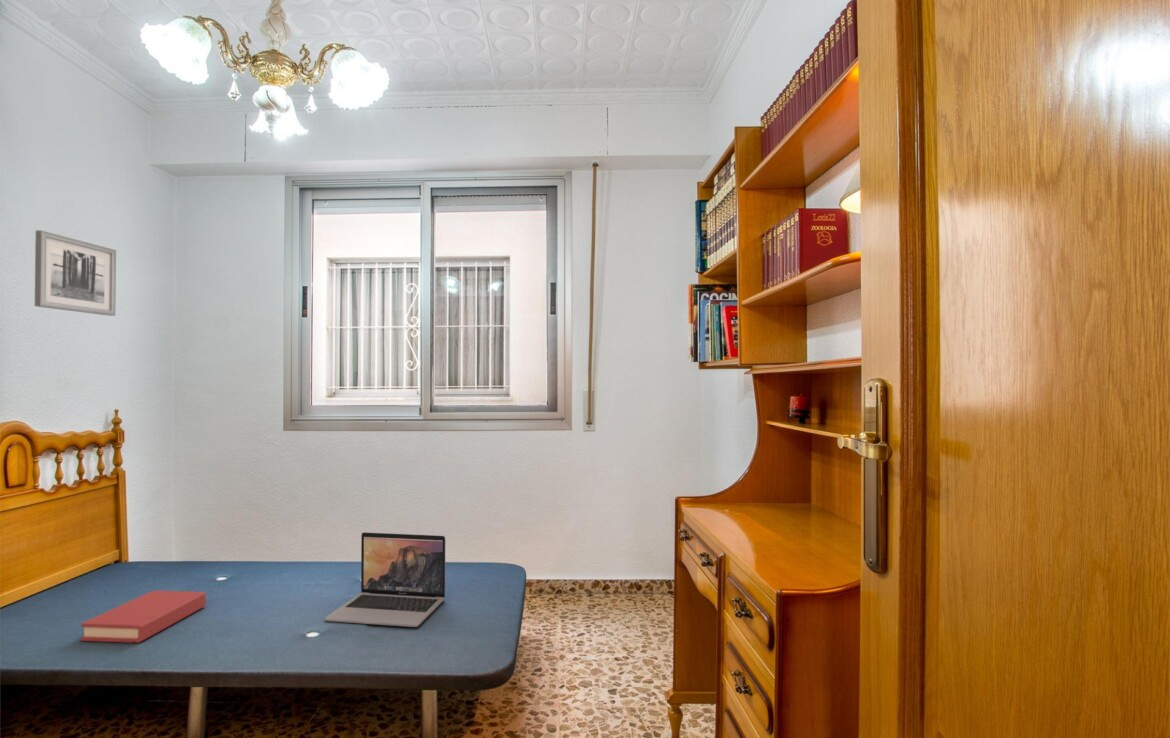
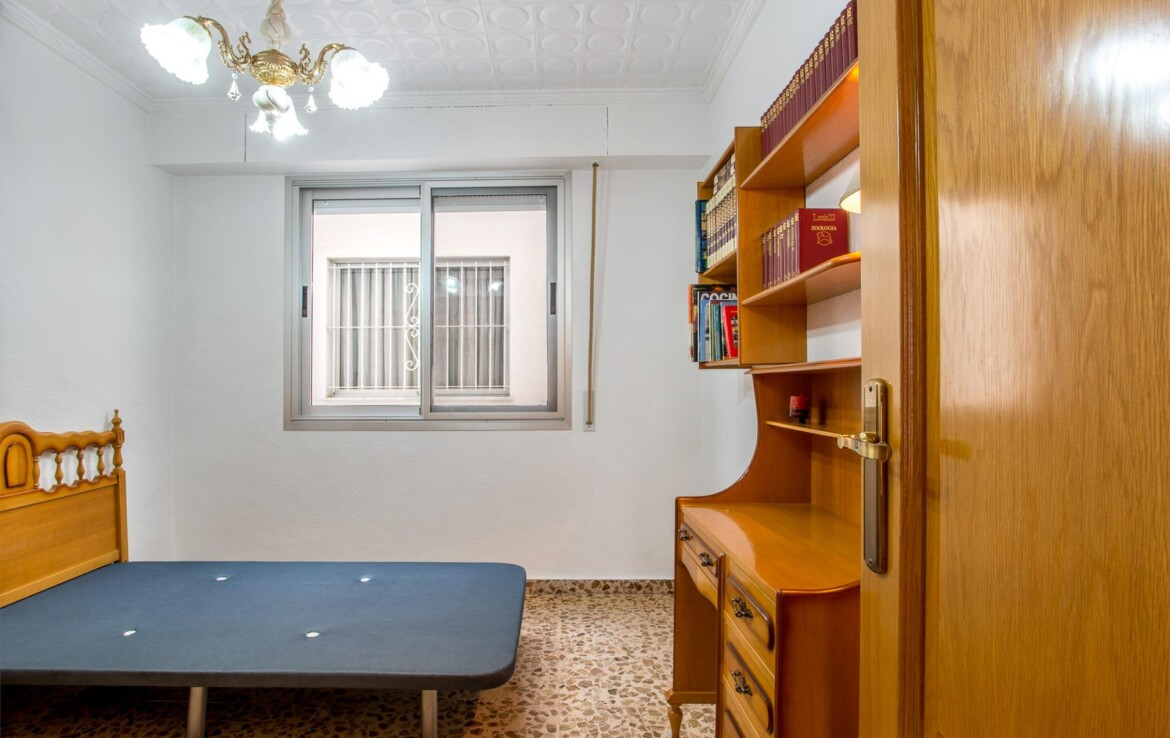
- hardback book (147, 614)
- laptop (387, 576)
- wall art (78, 276)
